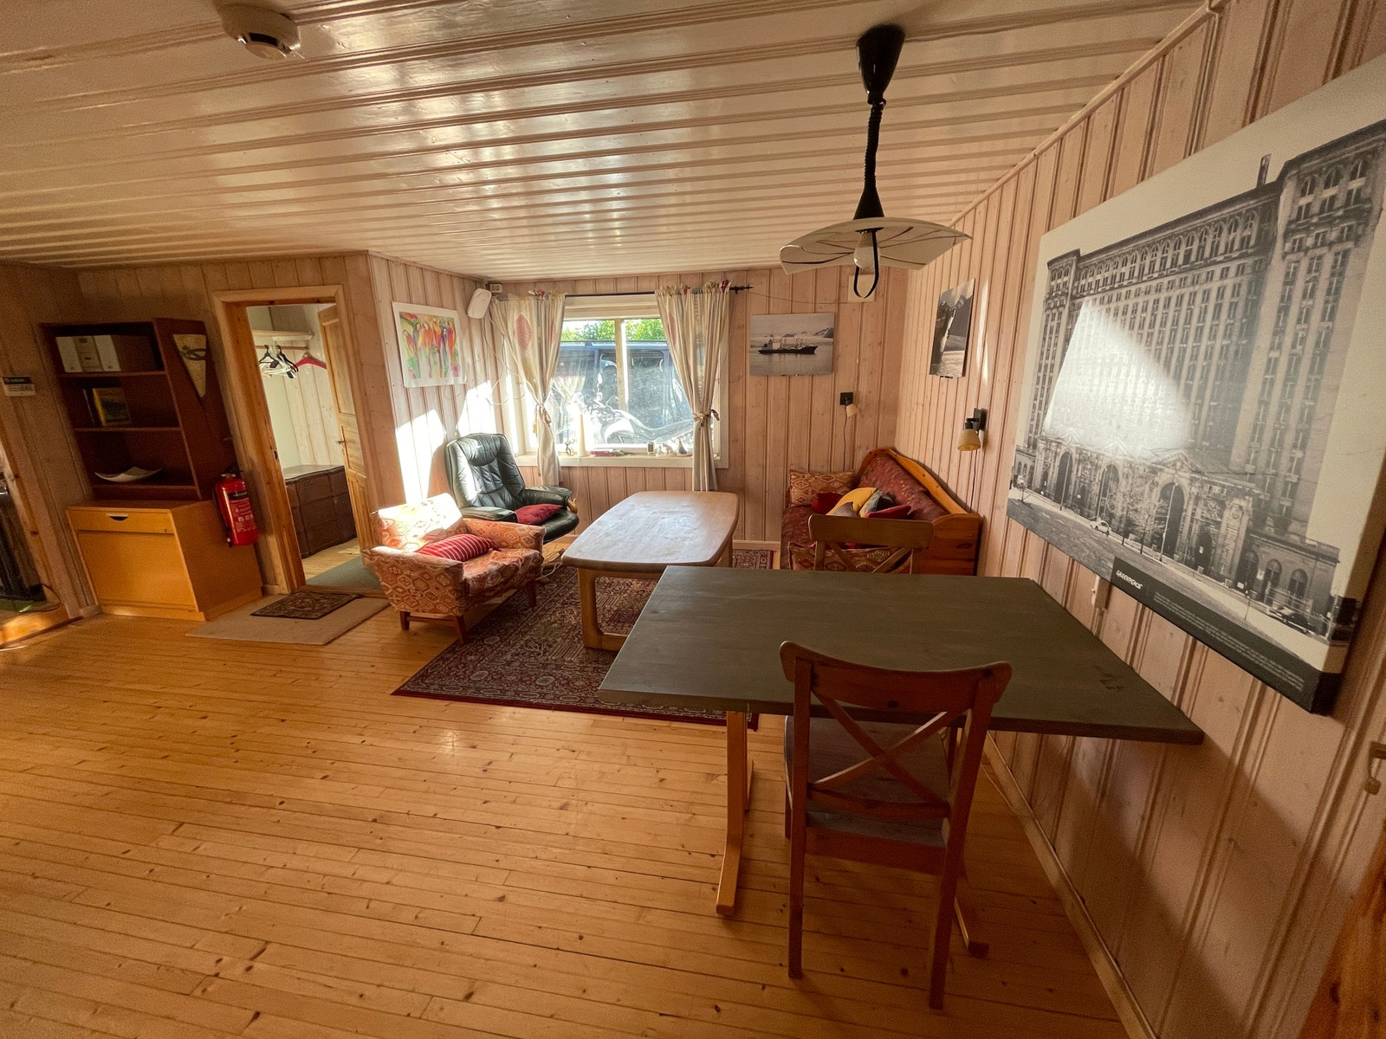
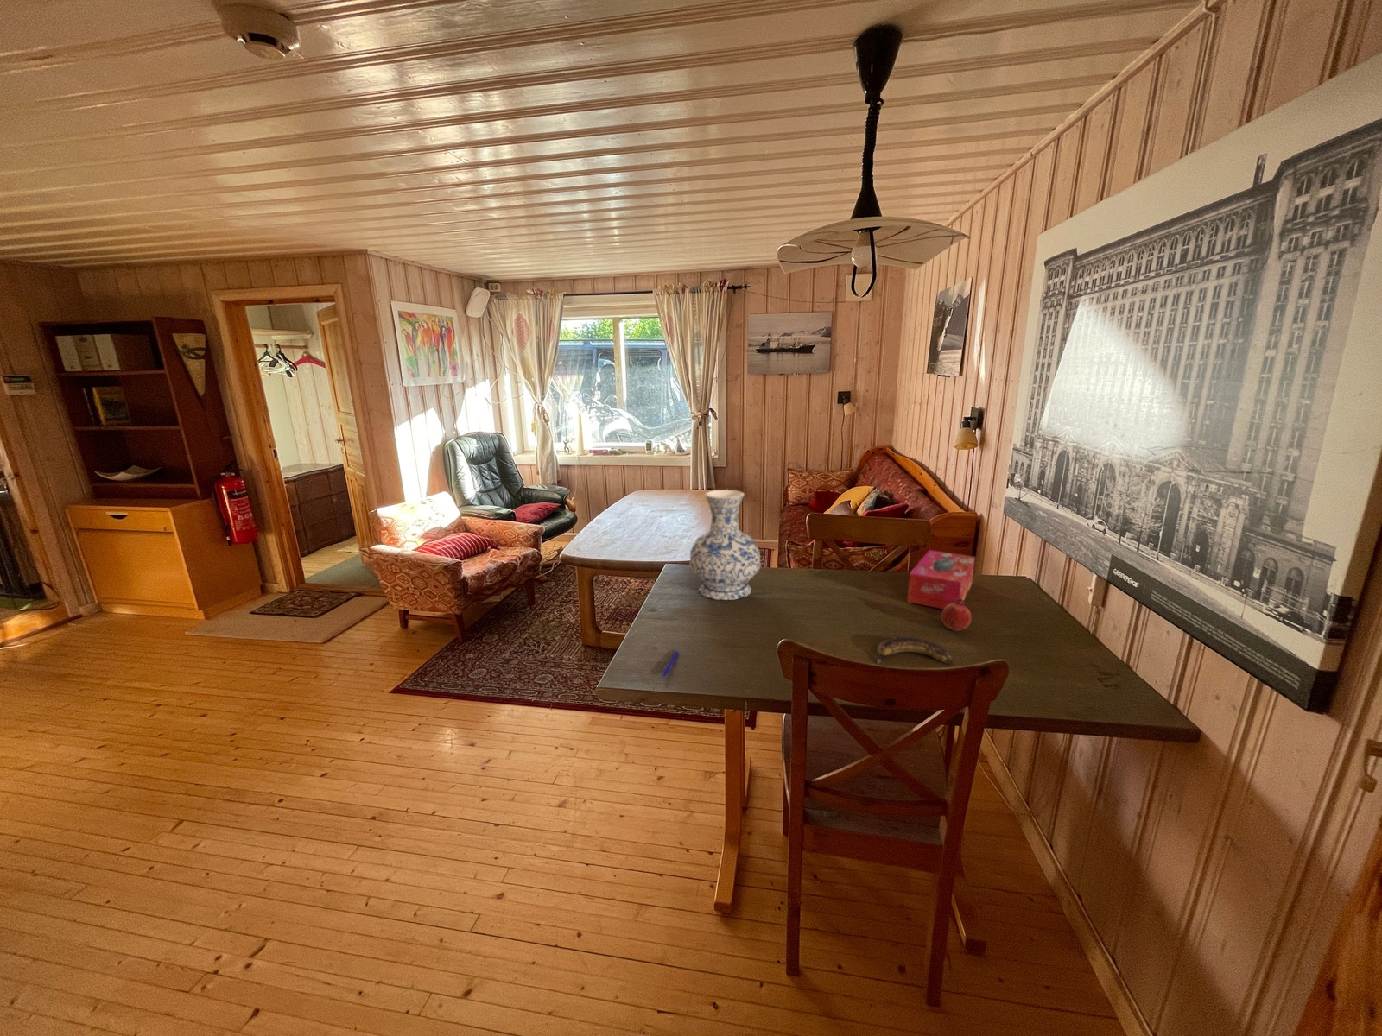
+ fruit (957, 615)
+ banana (911, 650)
+ vase (725, 542)
+ pen (671, 662)
+ tissue box (942, 579)
